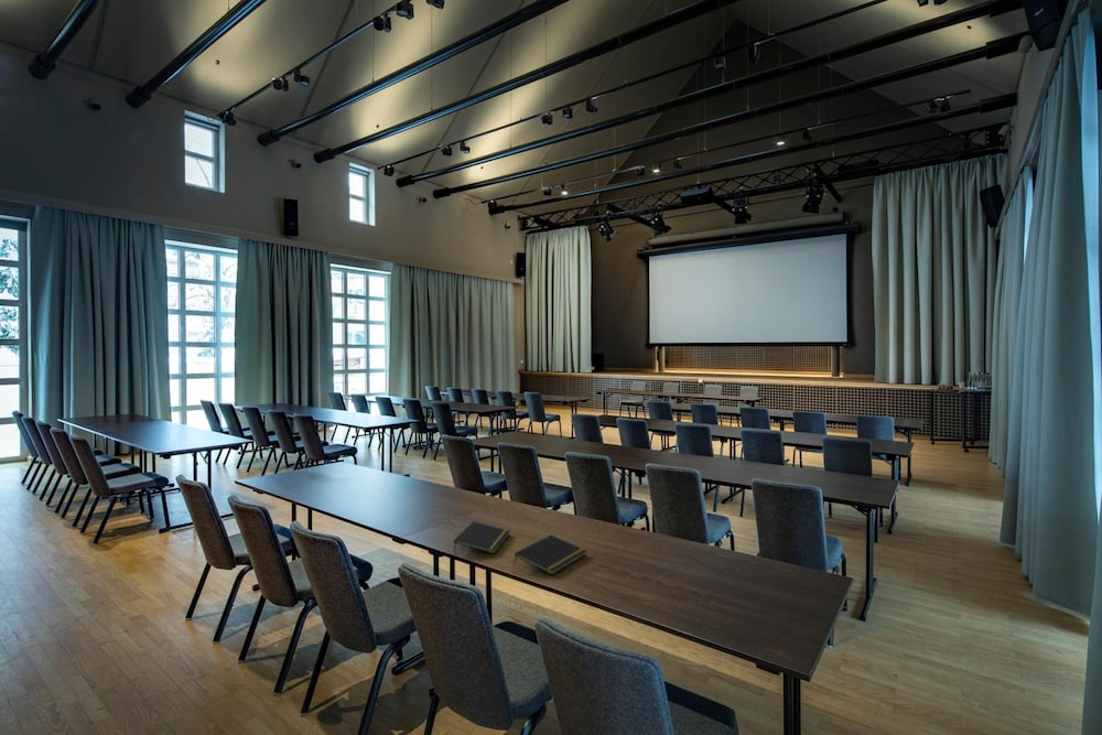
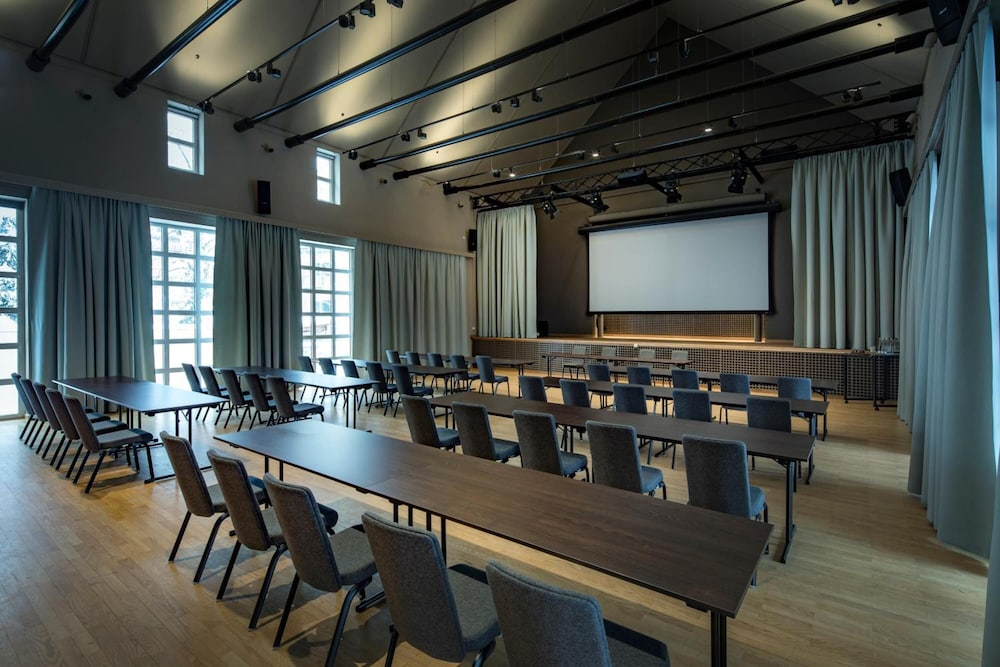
- notepad (551, 553)
- notepad (483, 536)
